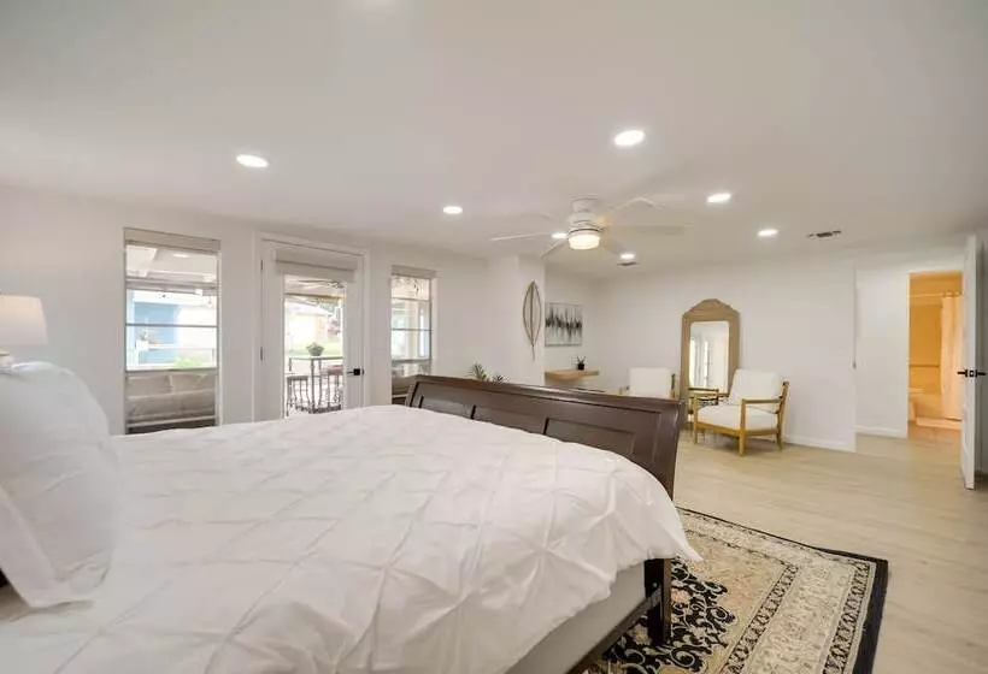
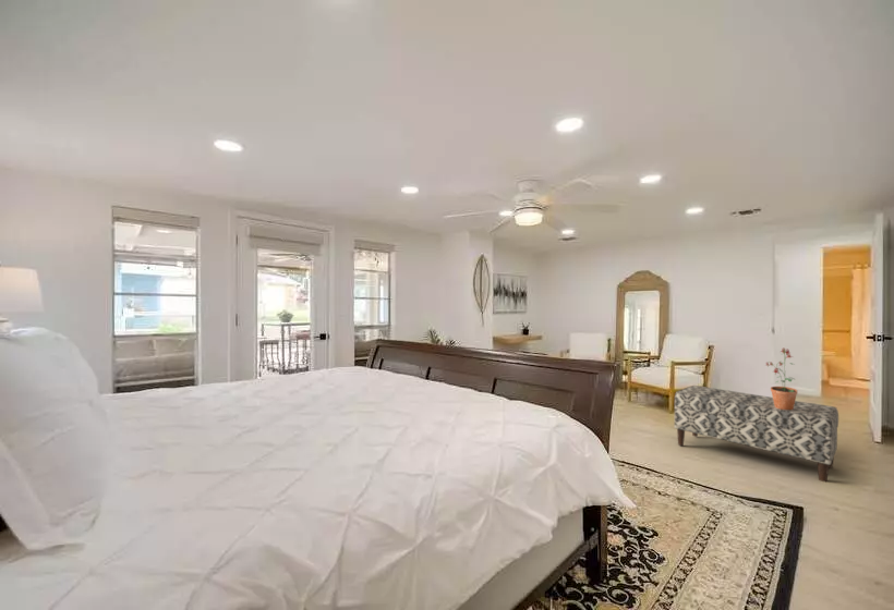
+ bench (749, 427)
+ potted plant (781, 378)
